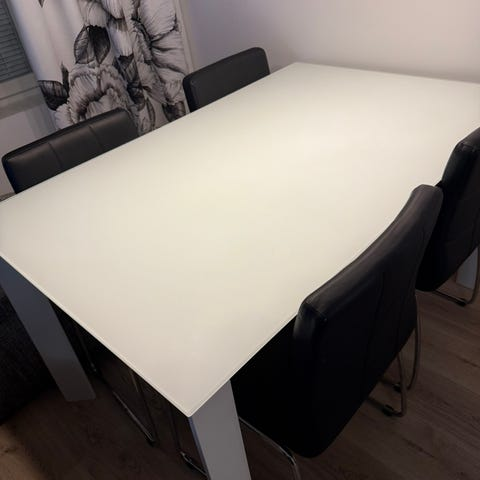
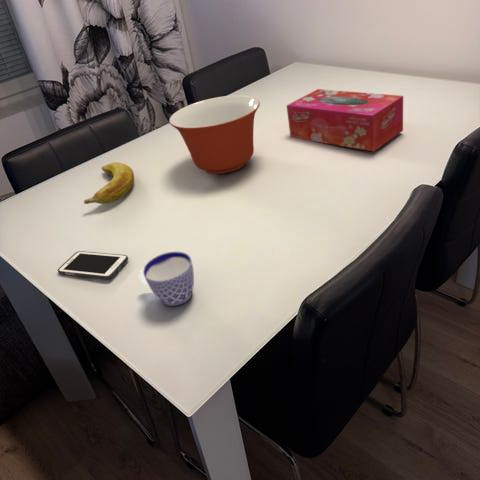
+ cell phone (93, 264)
+ mixing bowl (219, 138)
+ cup (165, 280)
+ banana (107, 184)
+ tissue box (343, 117)
